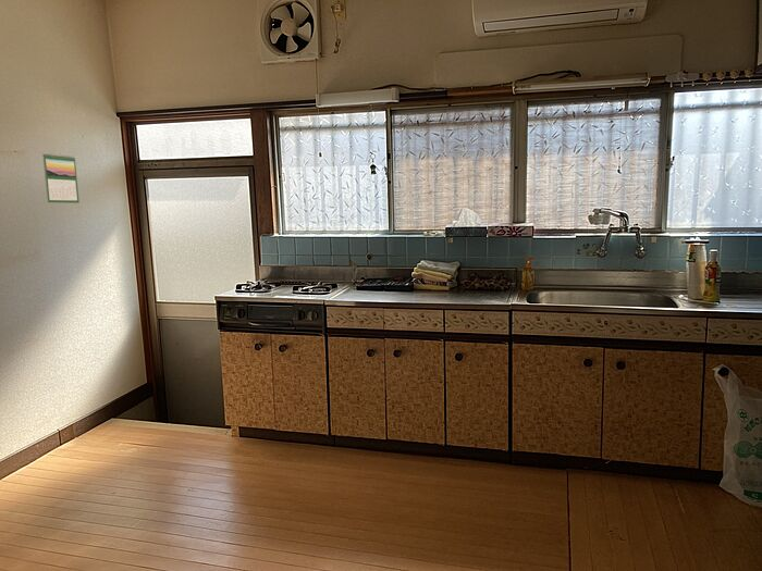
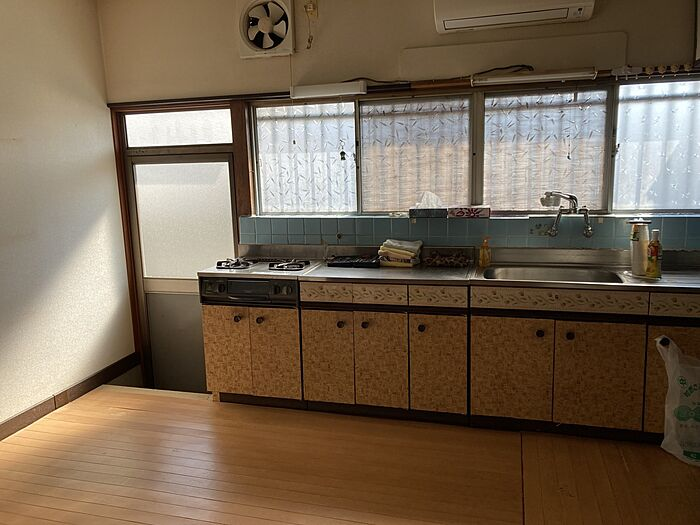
- calendar (61, 178)
